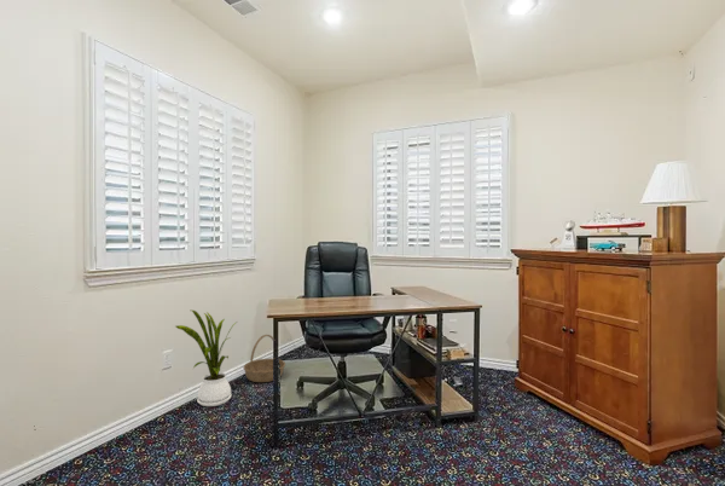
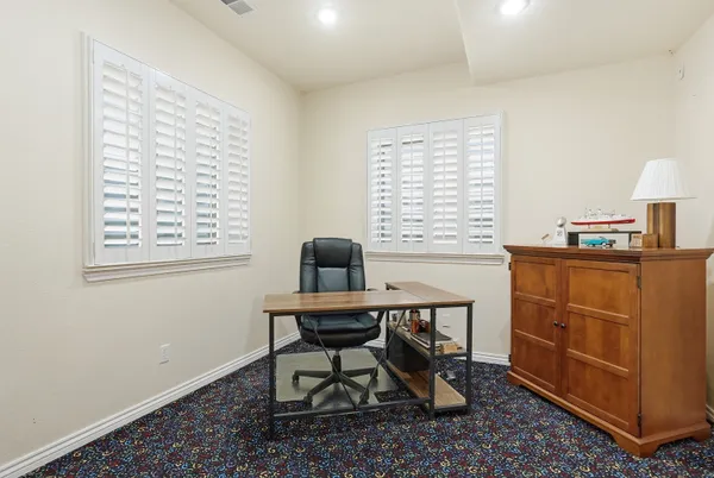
- basket (265, 359)
- house plant (210, 353)
